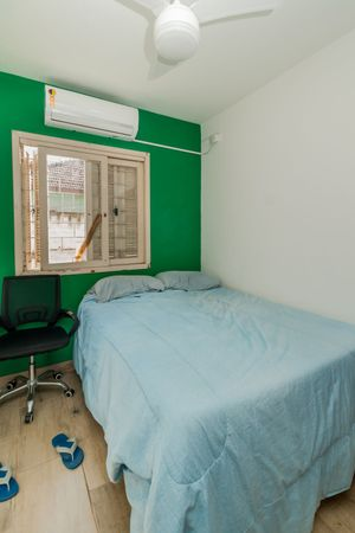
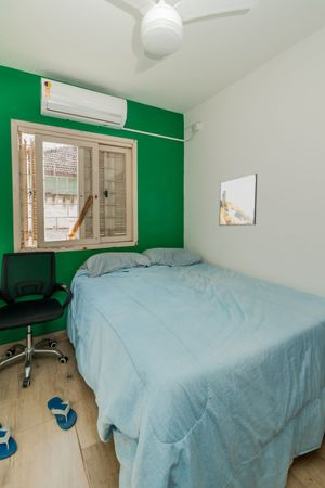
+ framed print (236, 202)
